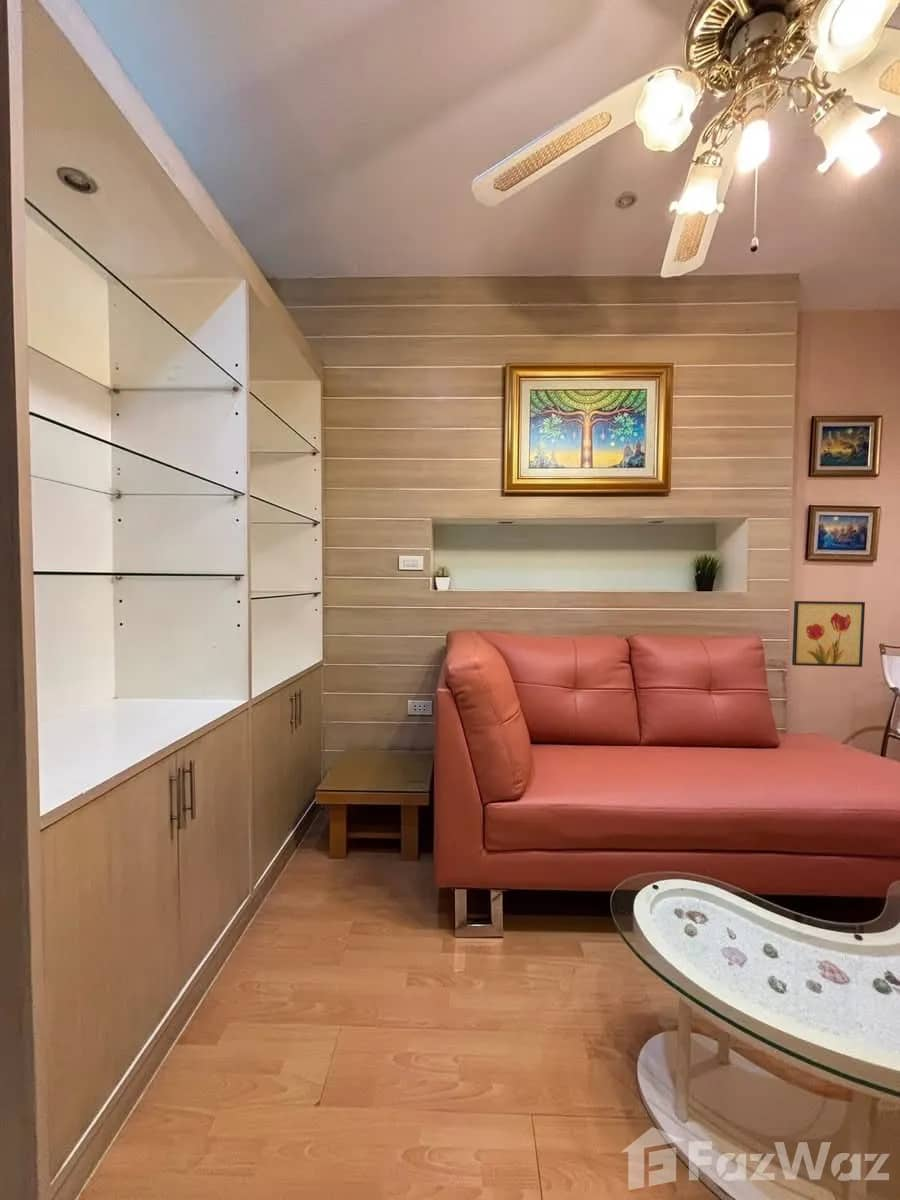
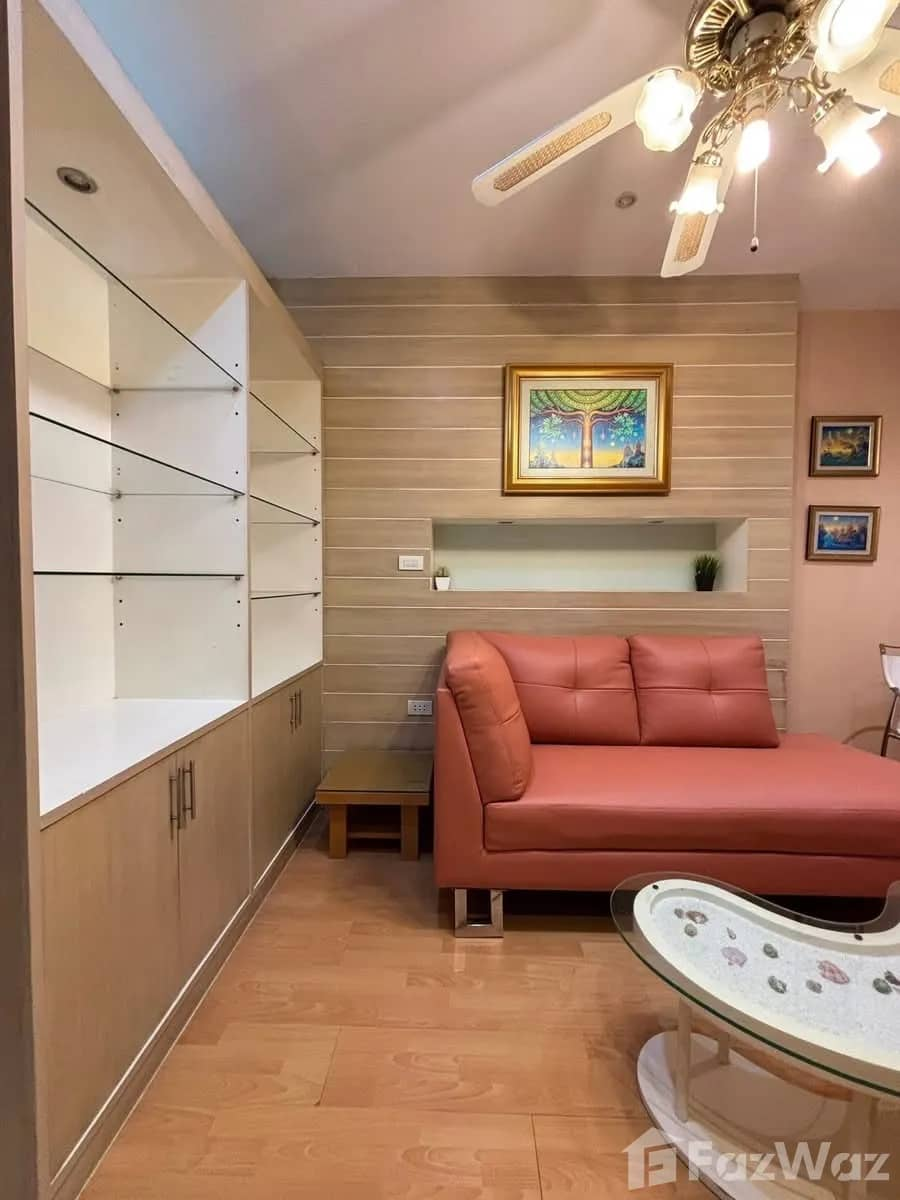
- wall art (827, 633)
